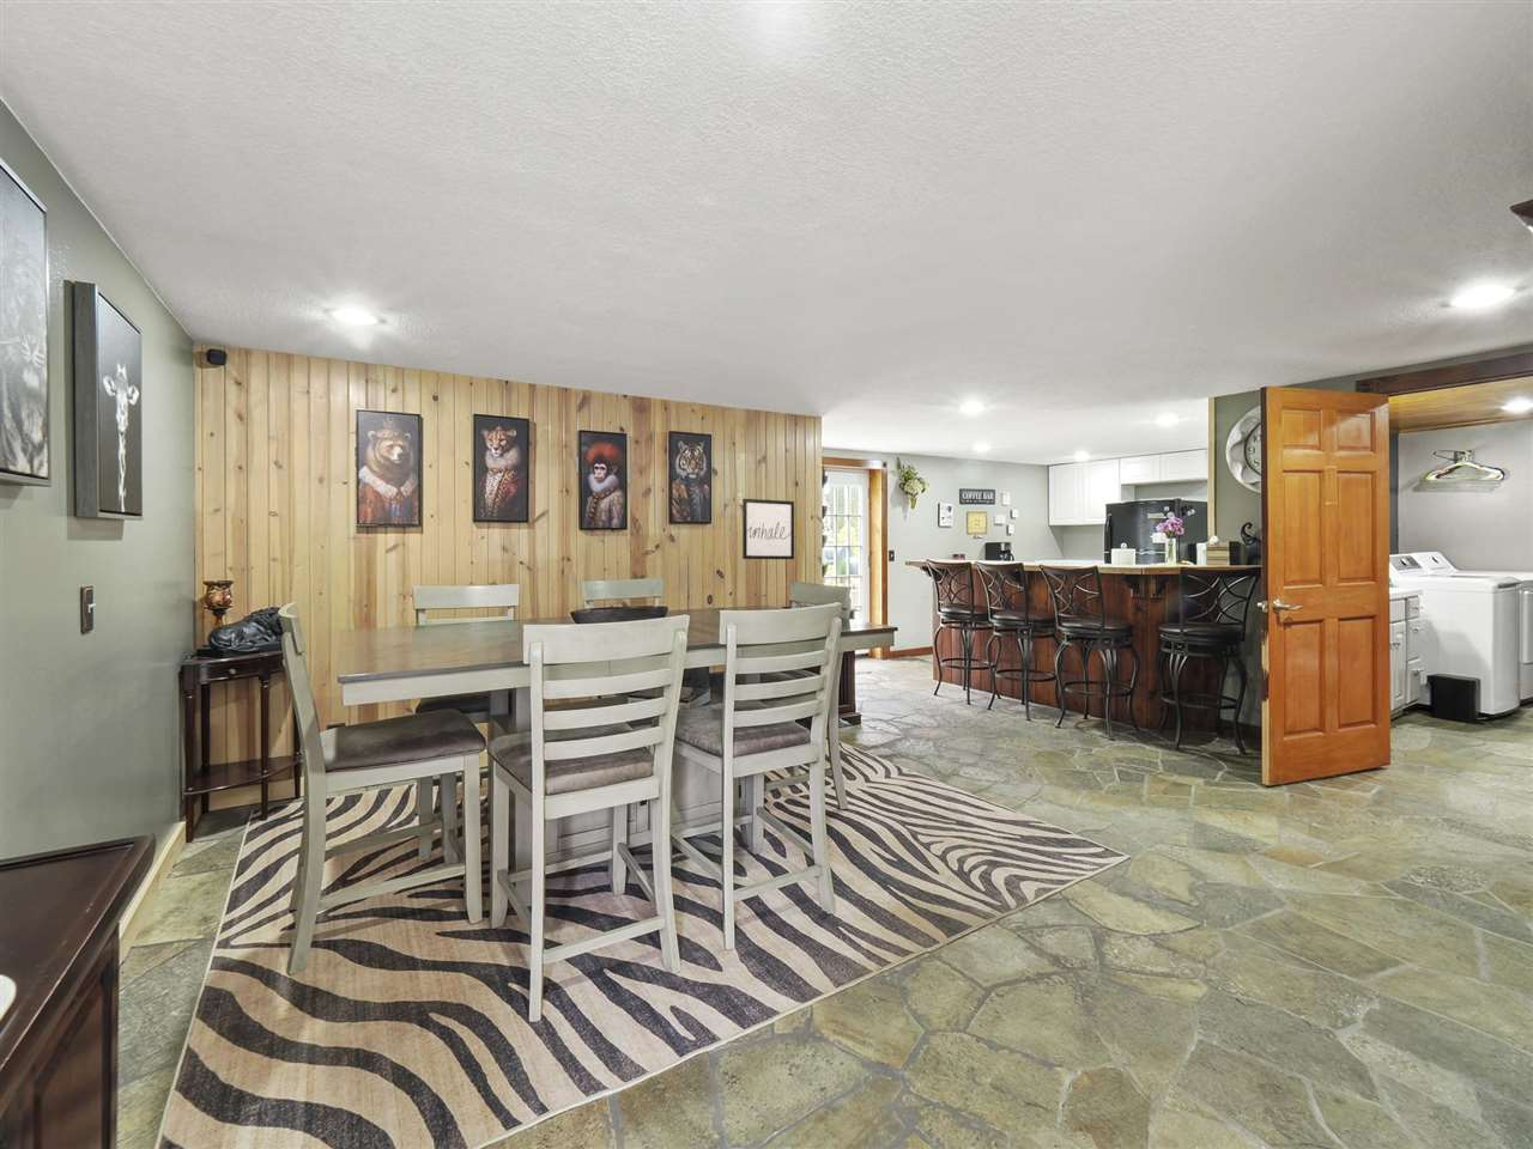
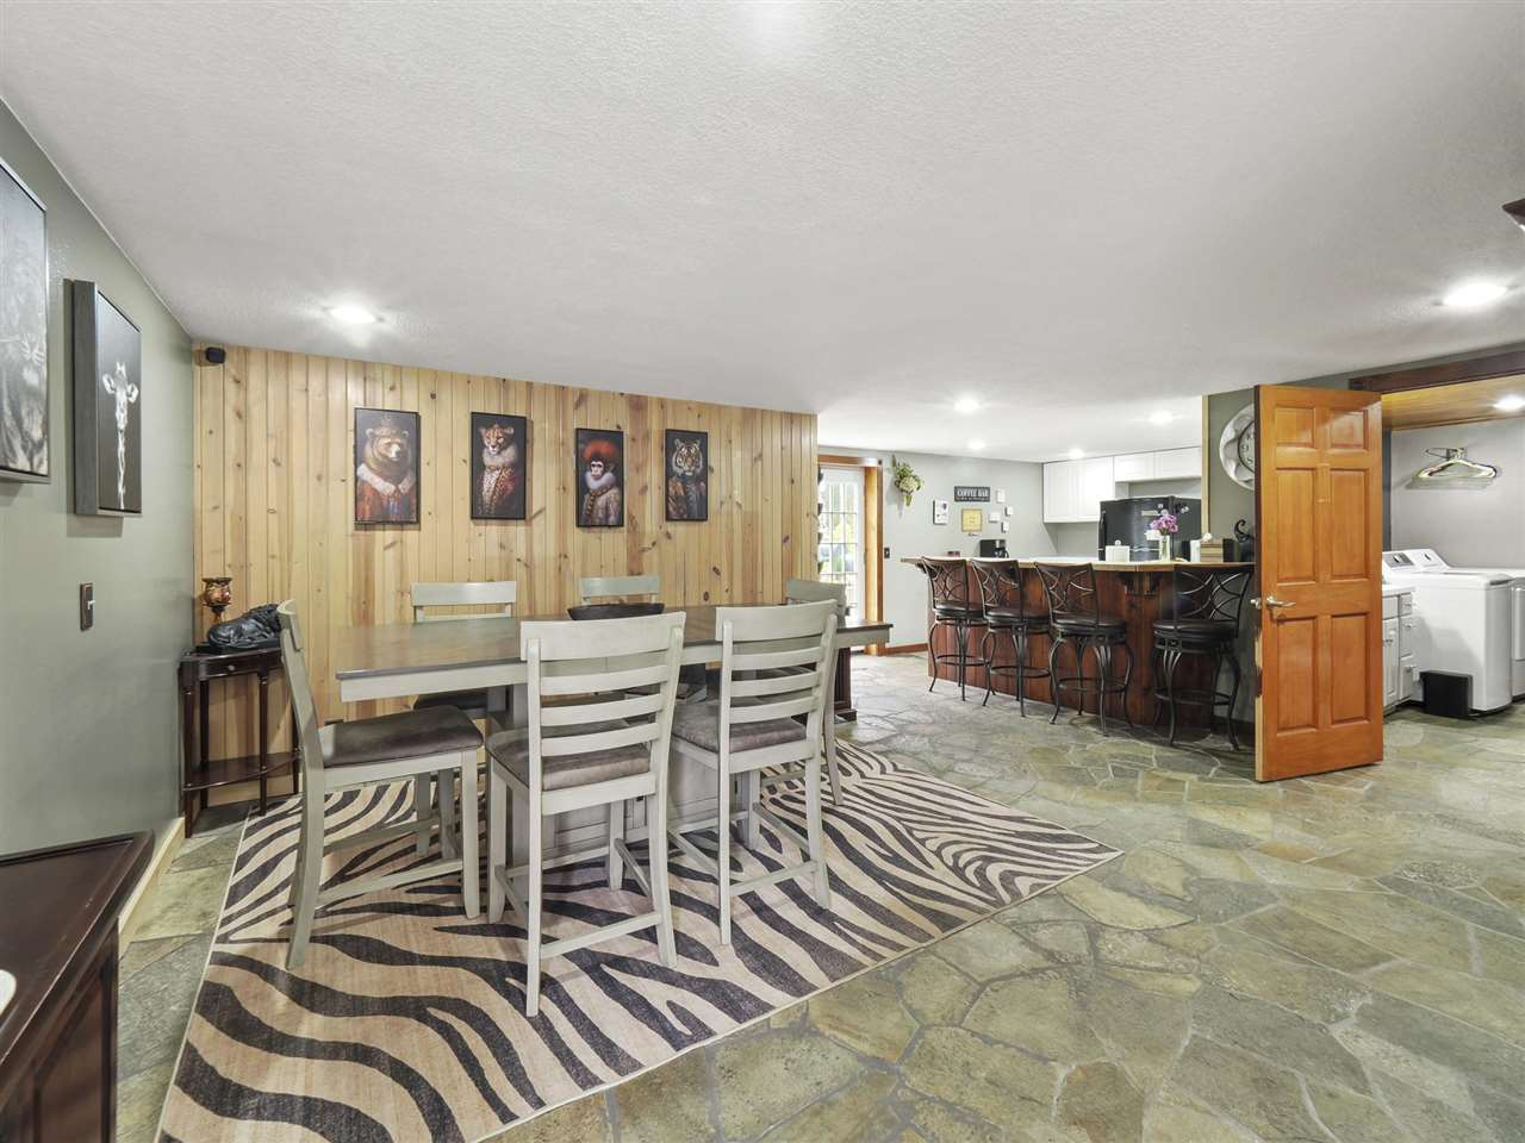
- wall art (769, 529)
